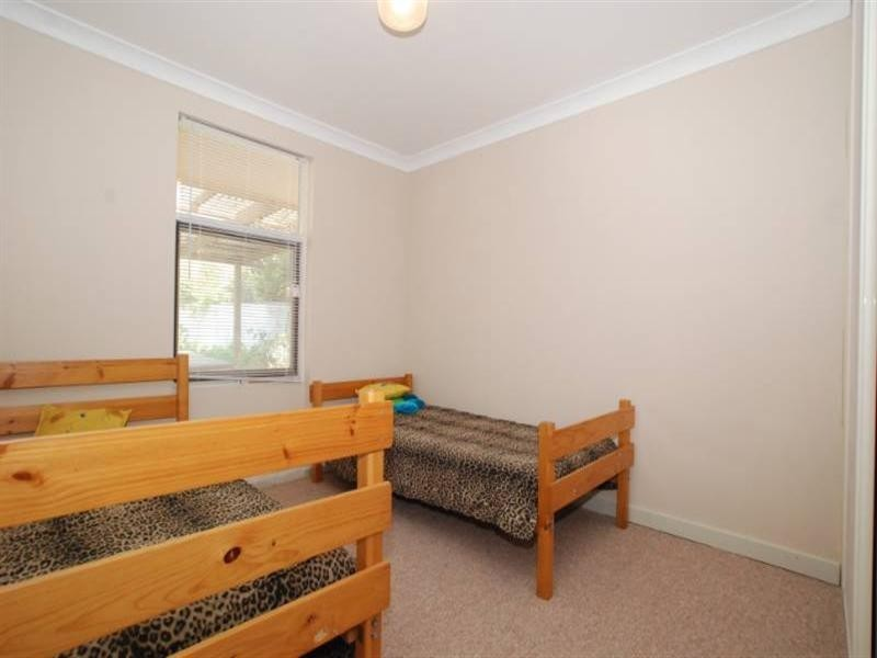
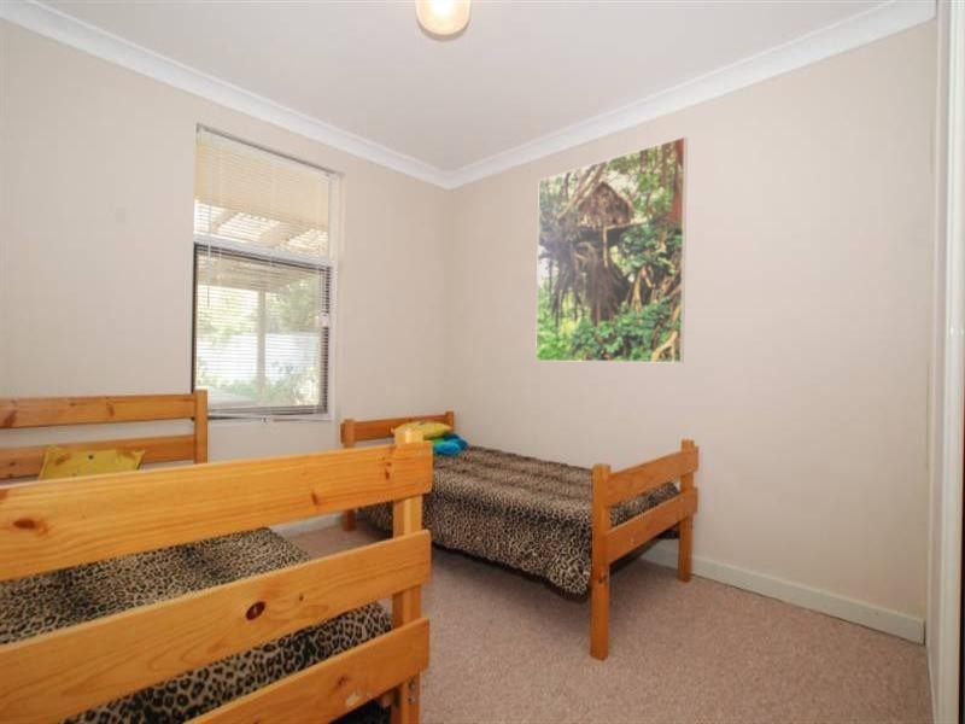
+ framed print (603, 261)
